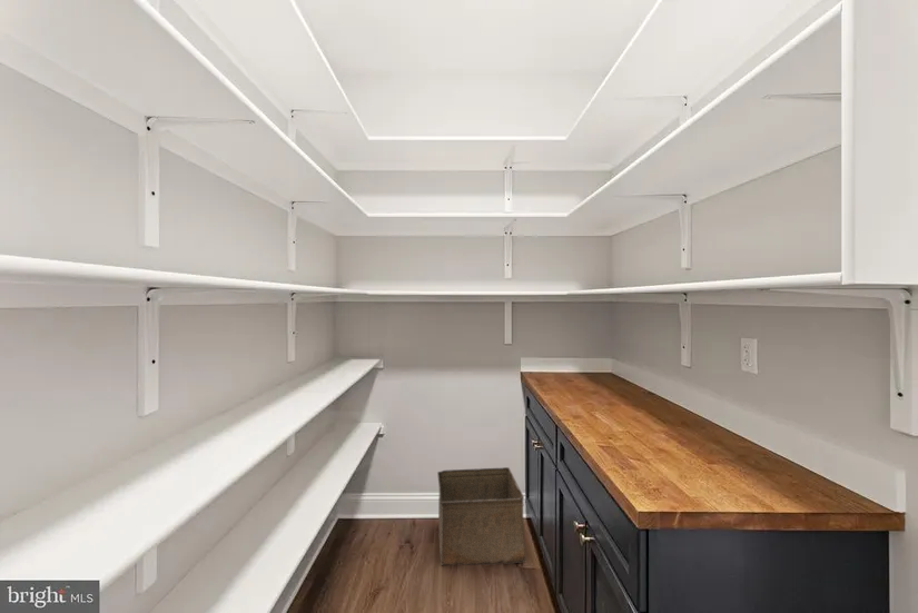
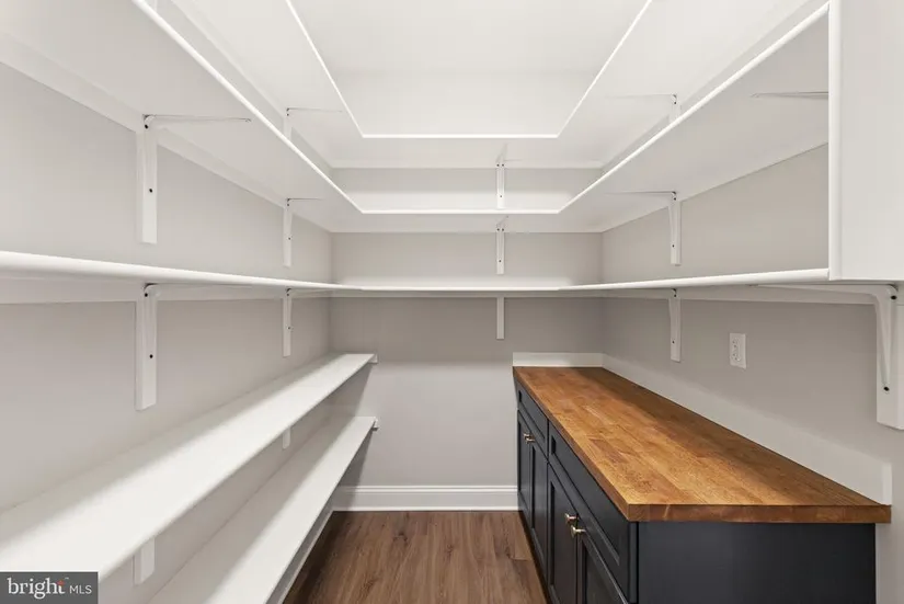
- storage bin (478, 512)
